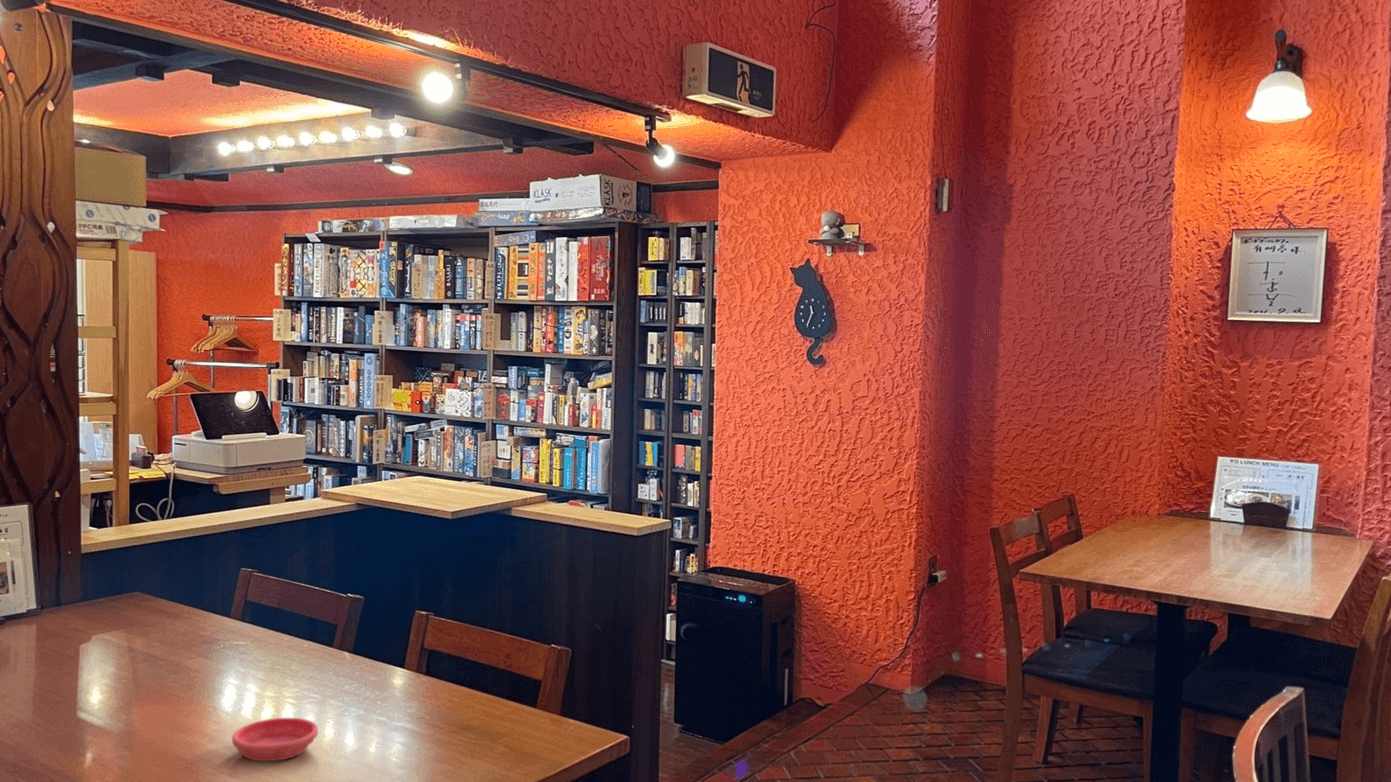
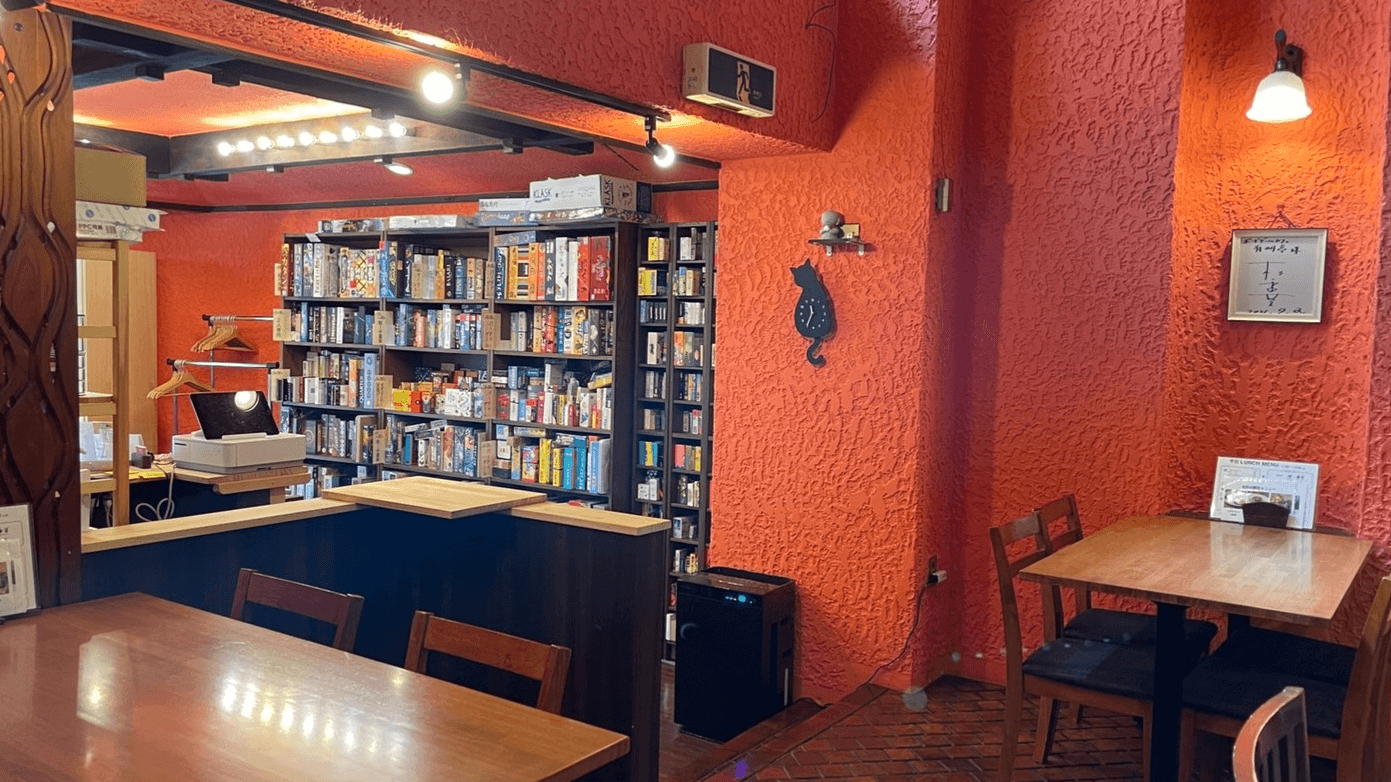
- saucer (275, 740)
